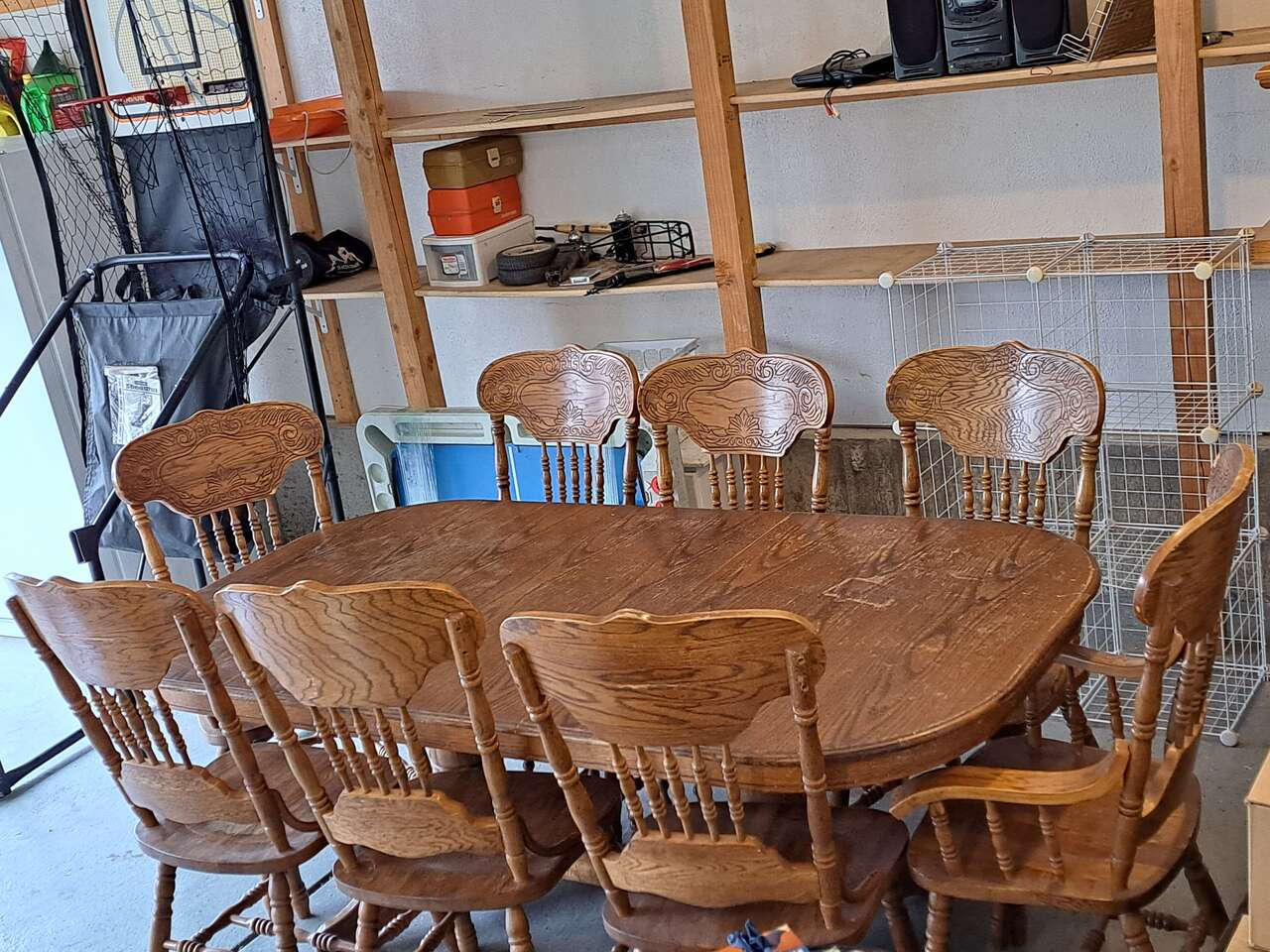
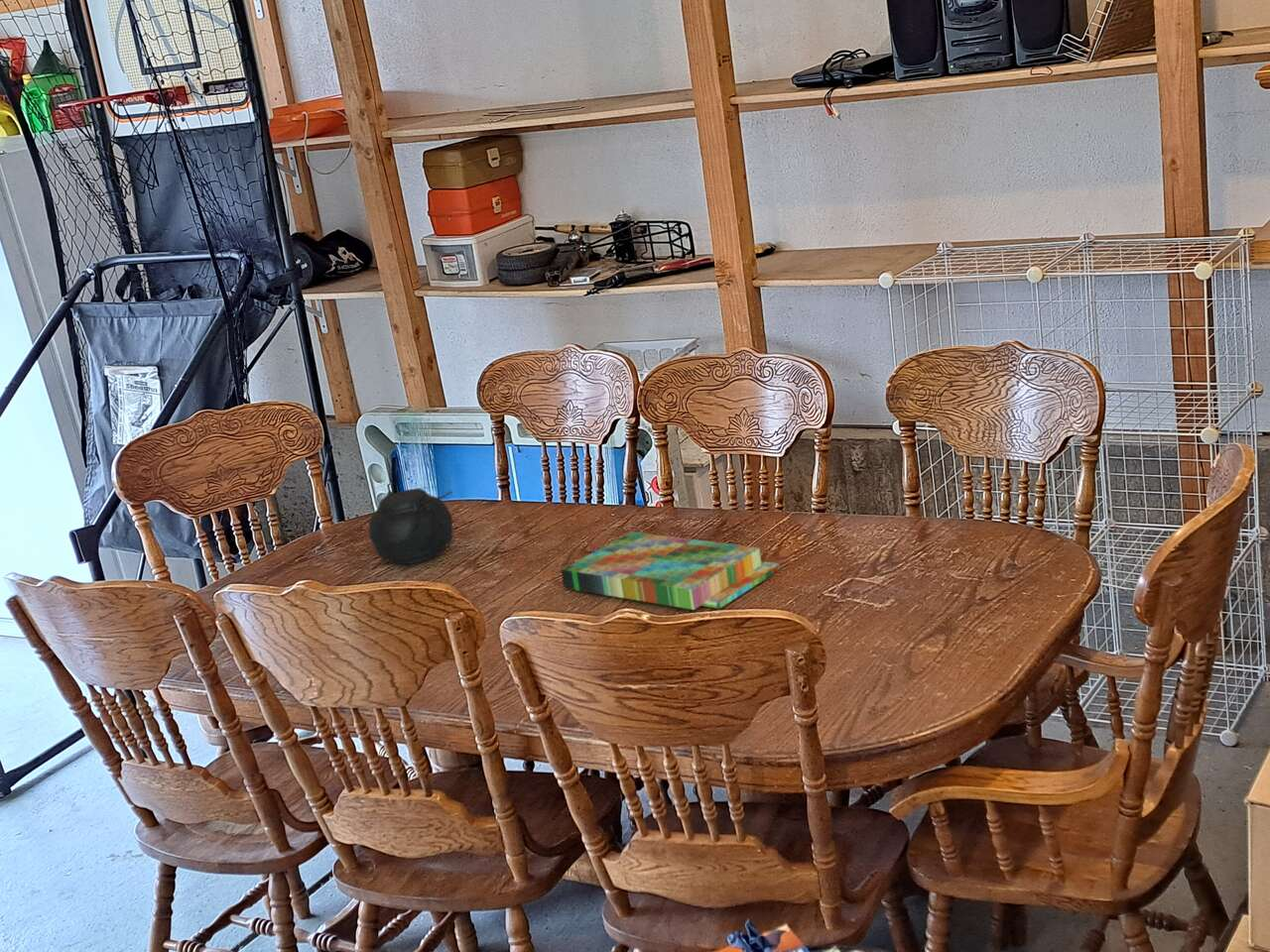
+ teapot (414, 528)
+ board game (663, 567)
